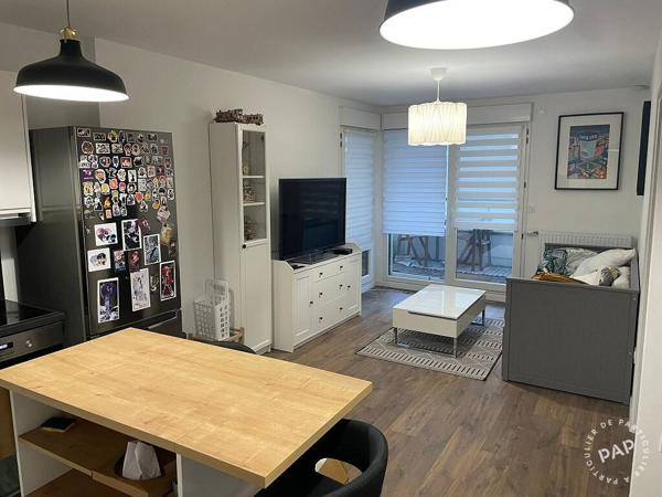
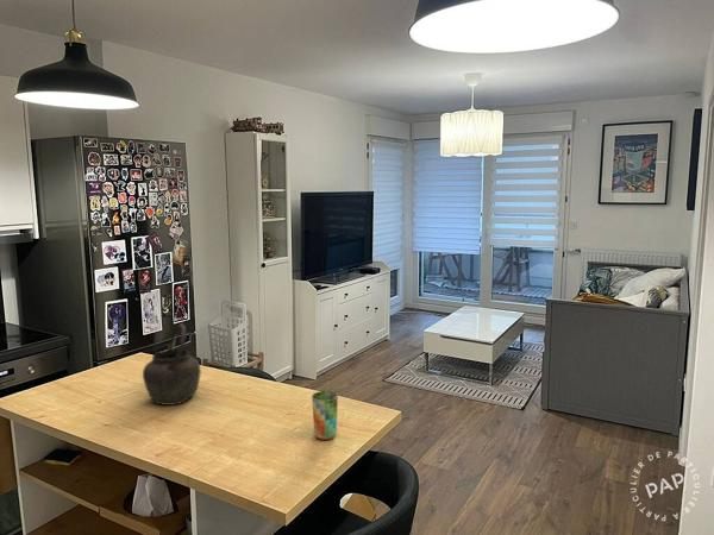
+ kettle (173, 359)
+ cup (325, 415)
